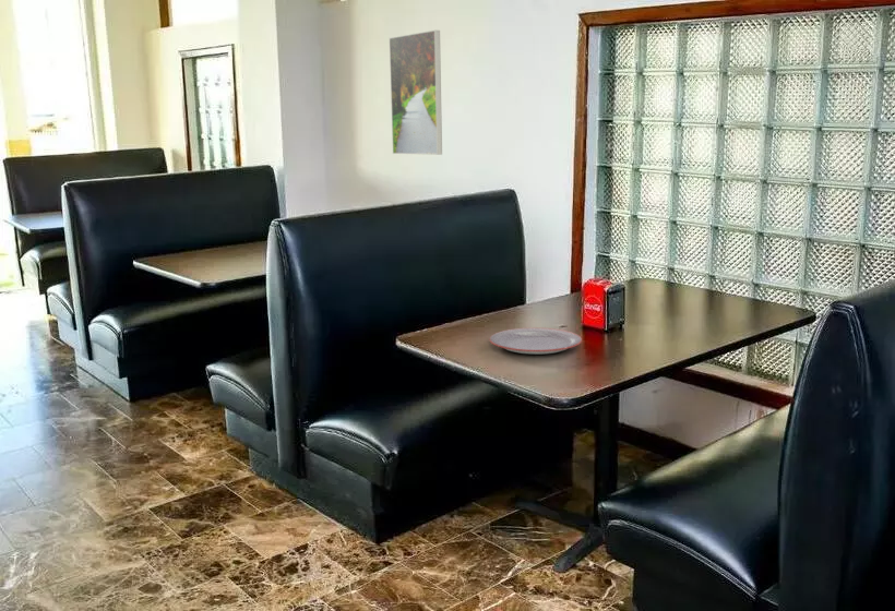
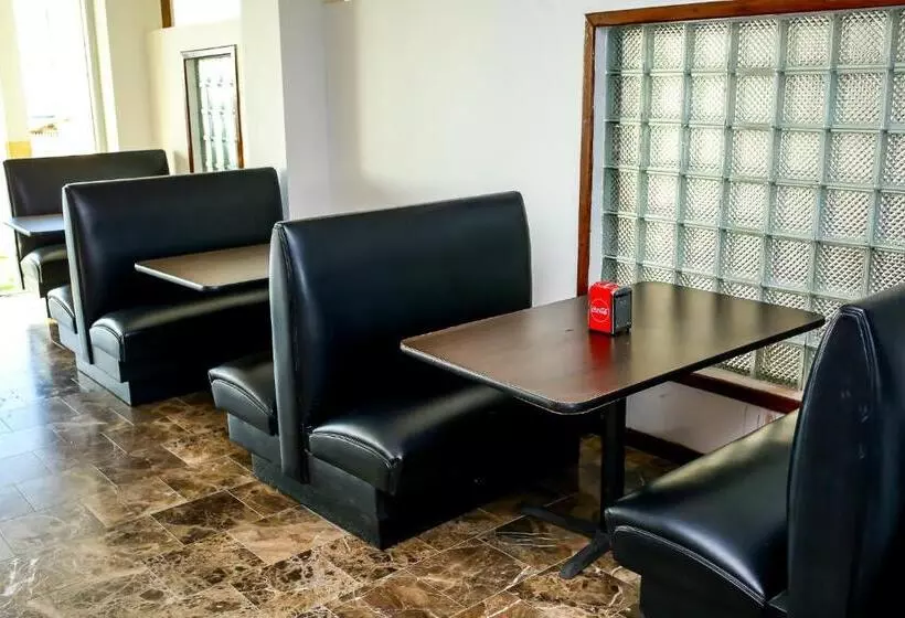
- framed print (415, 95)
- plate (535, 342)
